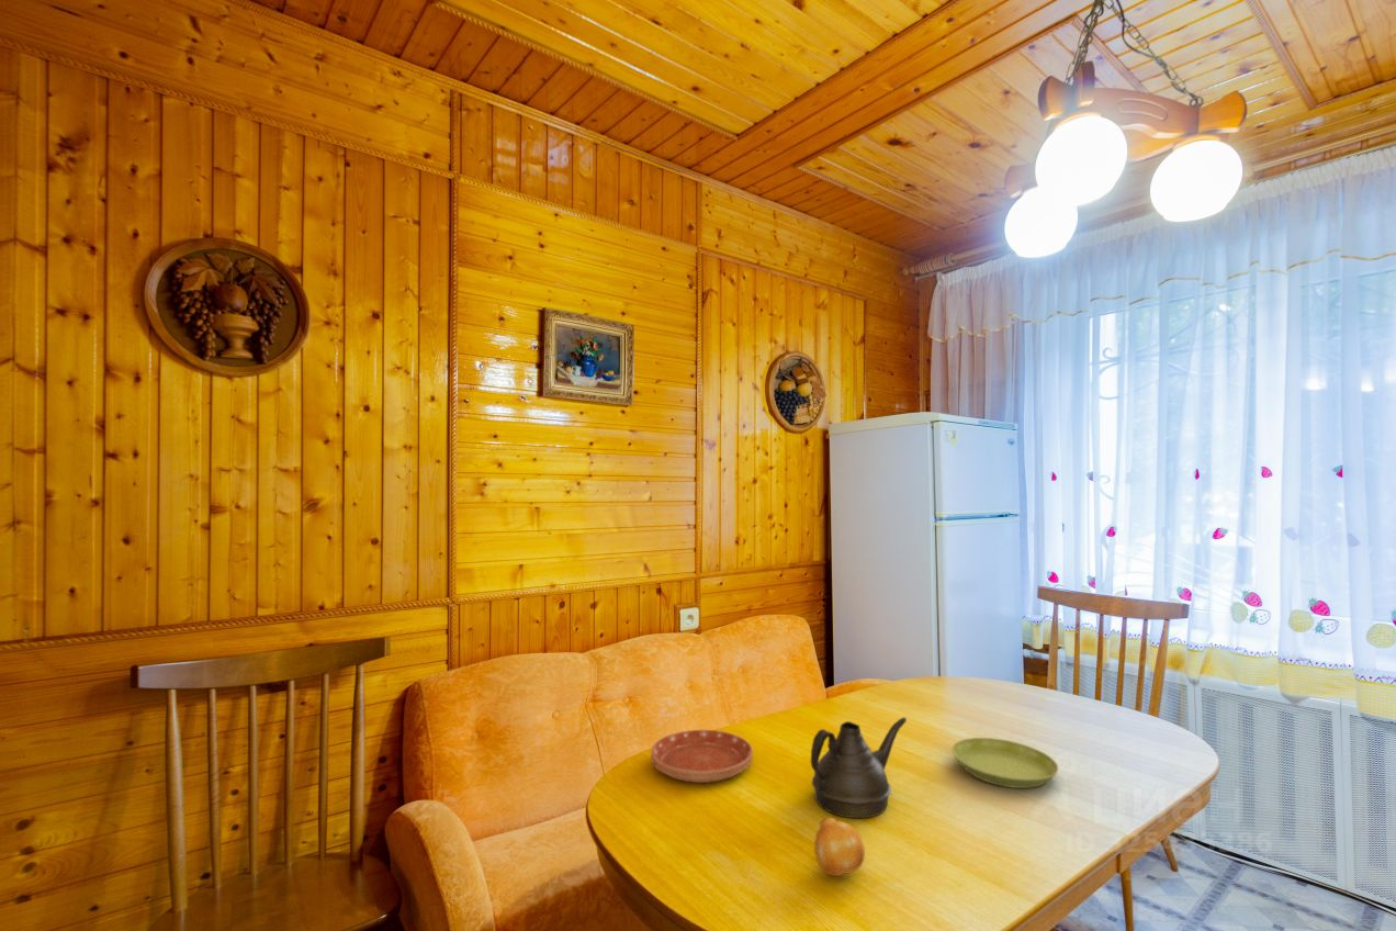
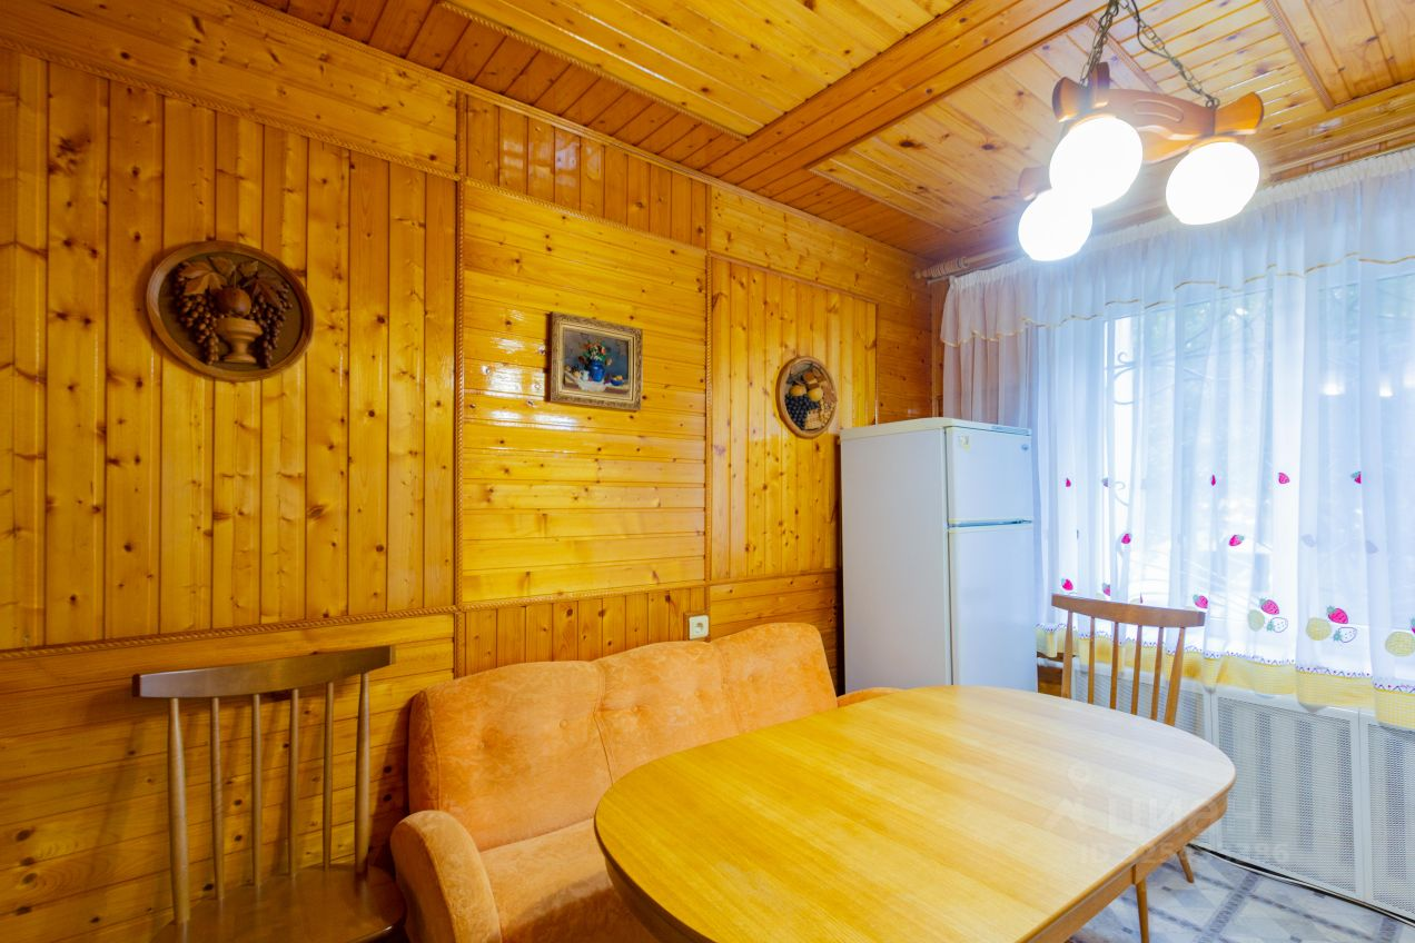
- saucer (701, 756)
- teapot (863, 760)
- fruit (838, 849)
- saucer (1003, 763)
